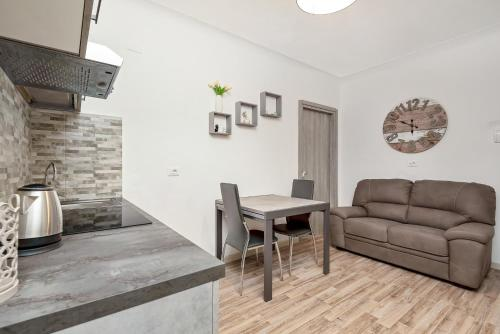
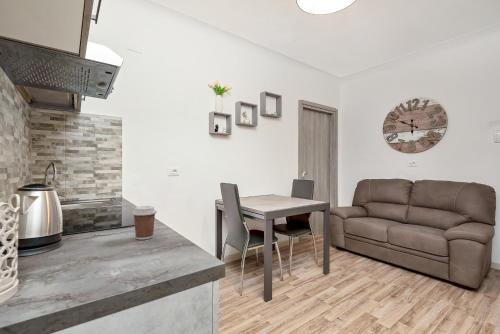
+ coffee cup (144, 222)
